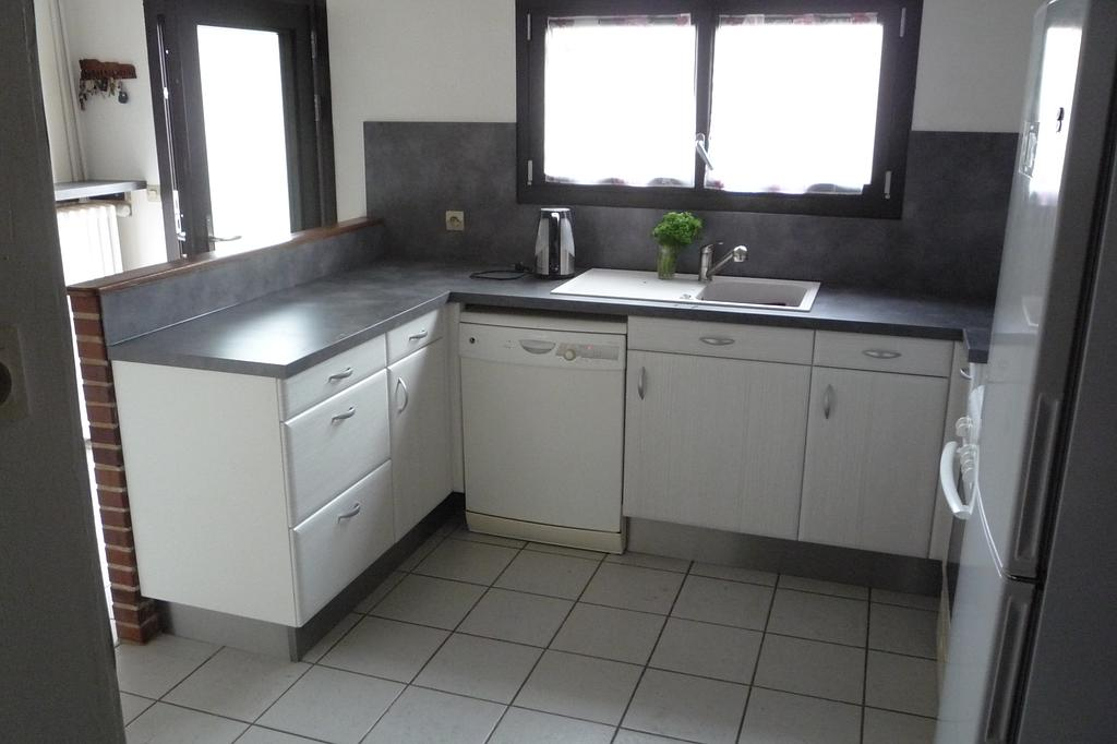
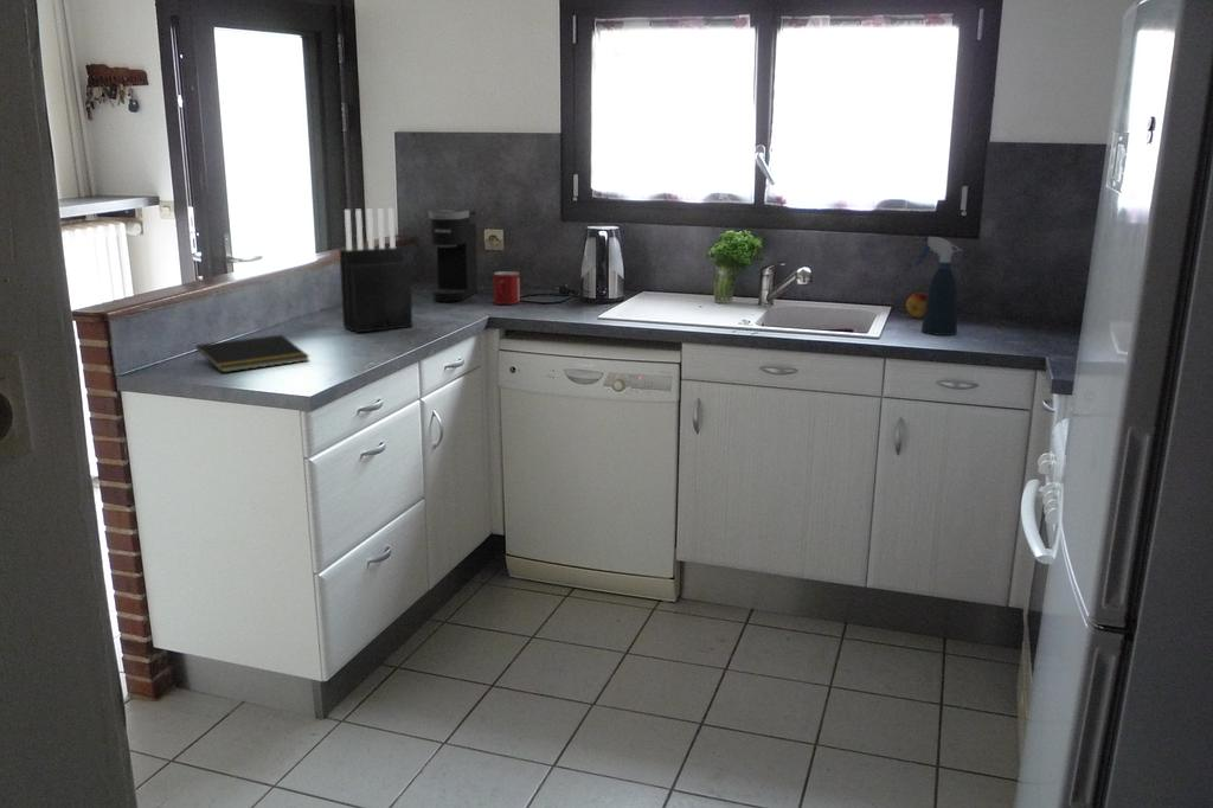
+ mug (505, 288)
+ coffee maker (454, 252)
+ spray bottle (939, 284)
+ fruit (919, 304)
+ knife block (377, 269)
+ notepad (252, 352)
